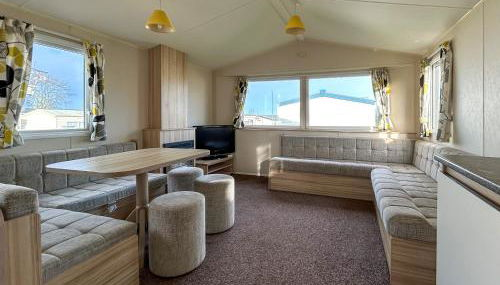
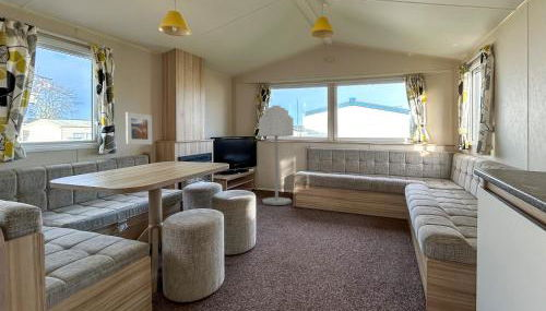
+ floor lamp (276, 154)
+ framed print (139, 129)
